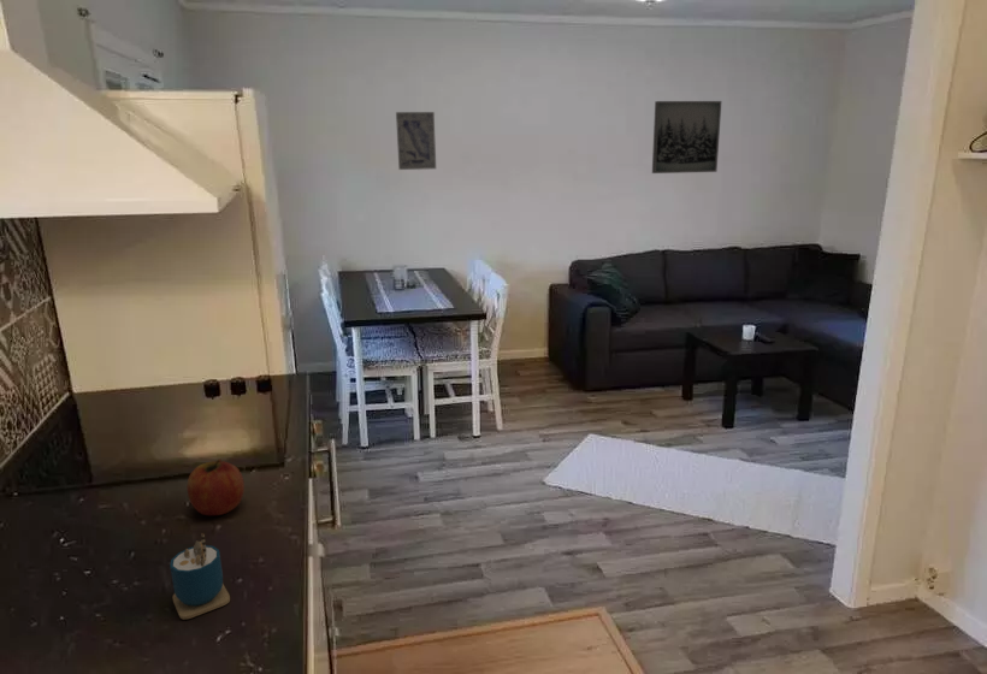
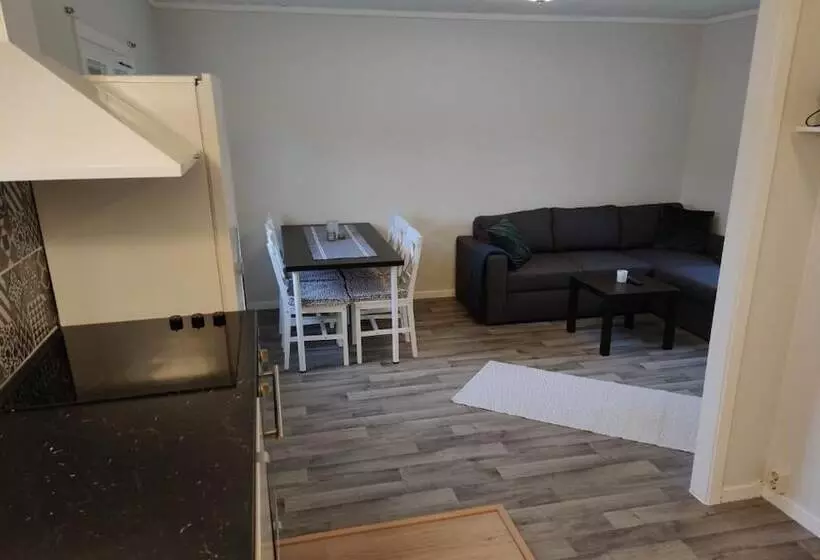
- cup (195, 564)
- fruit (214, 485)
- wall art (686, 137)
- wall art (415, 141)
